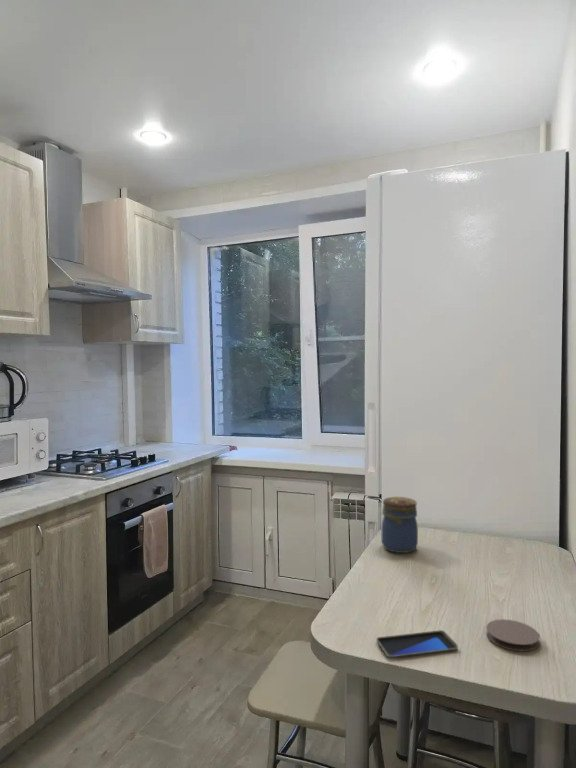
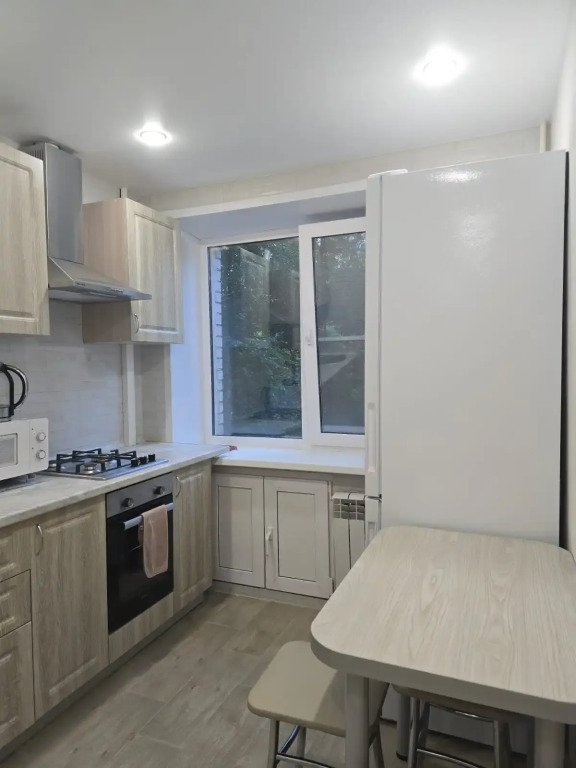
- jar (400, 522)
- coaster (512, 634)
- smartphone (416, 643)
